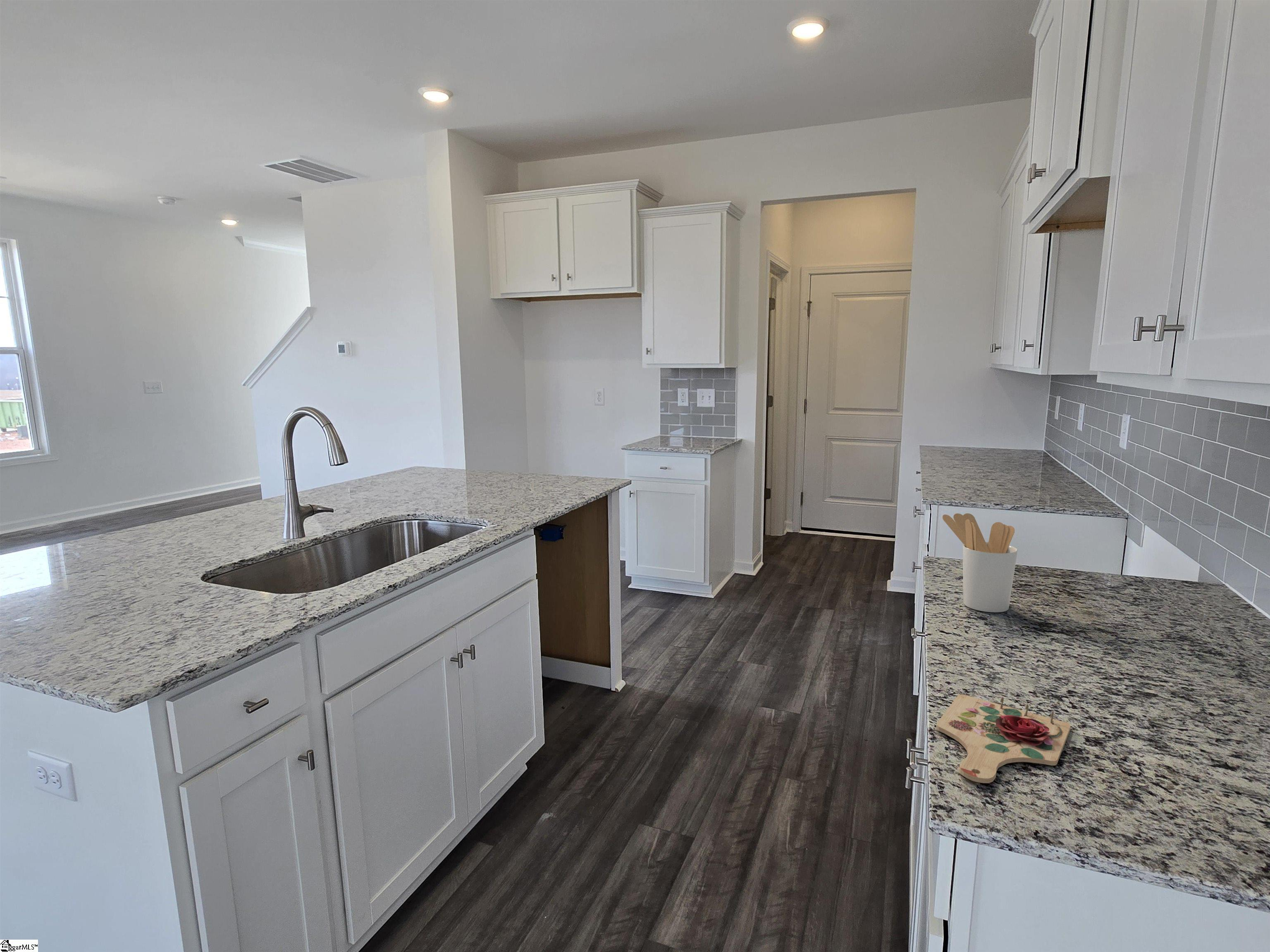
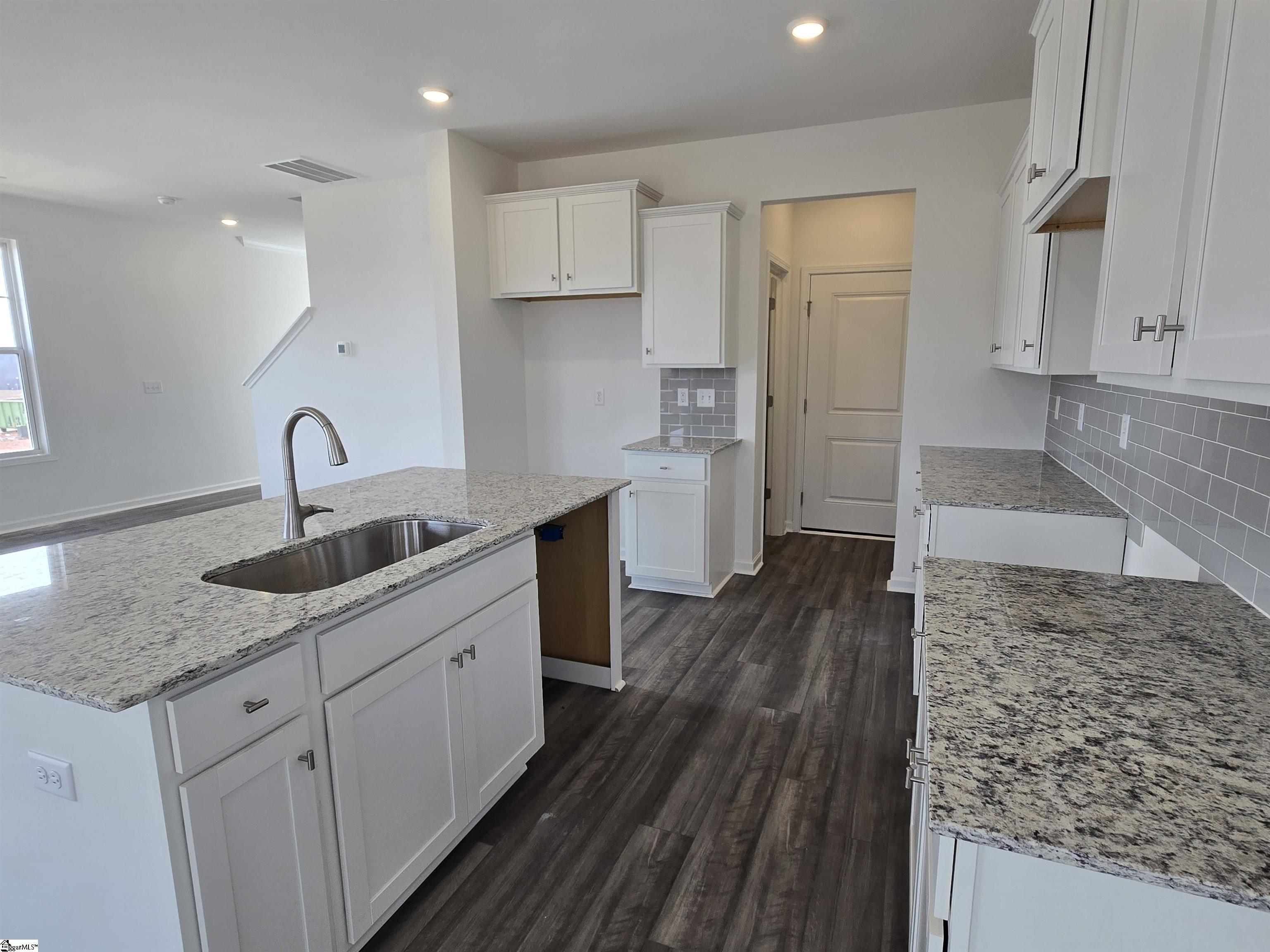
- cutting board (995, 735)
- utensil holder (978, 559)
